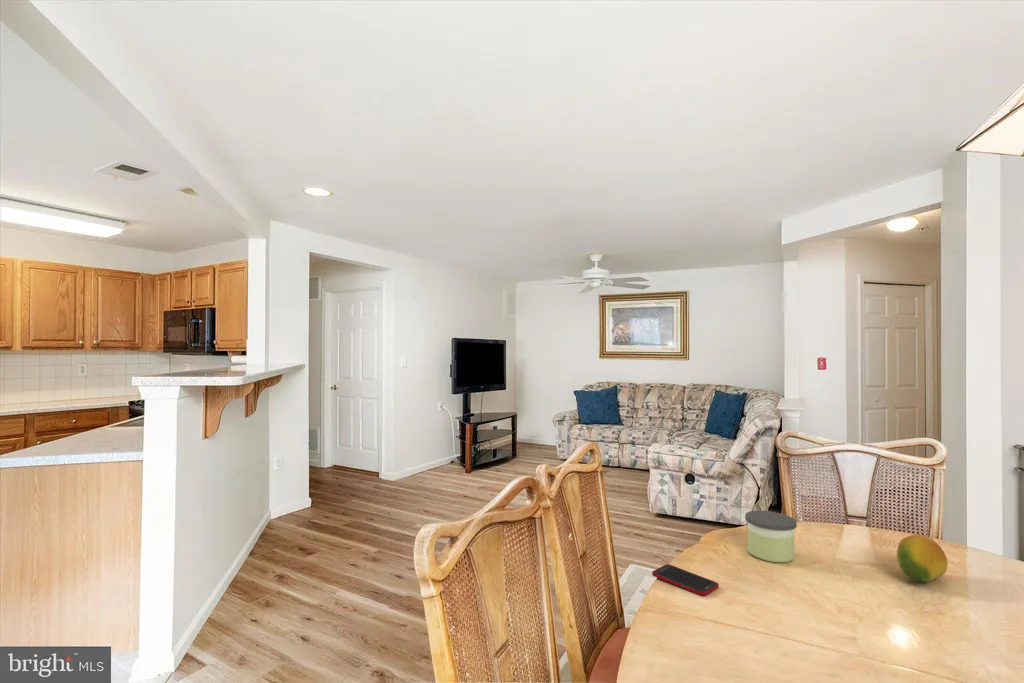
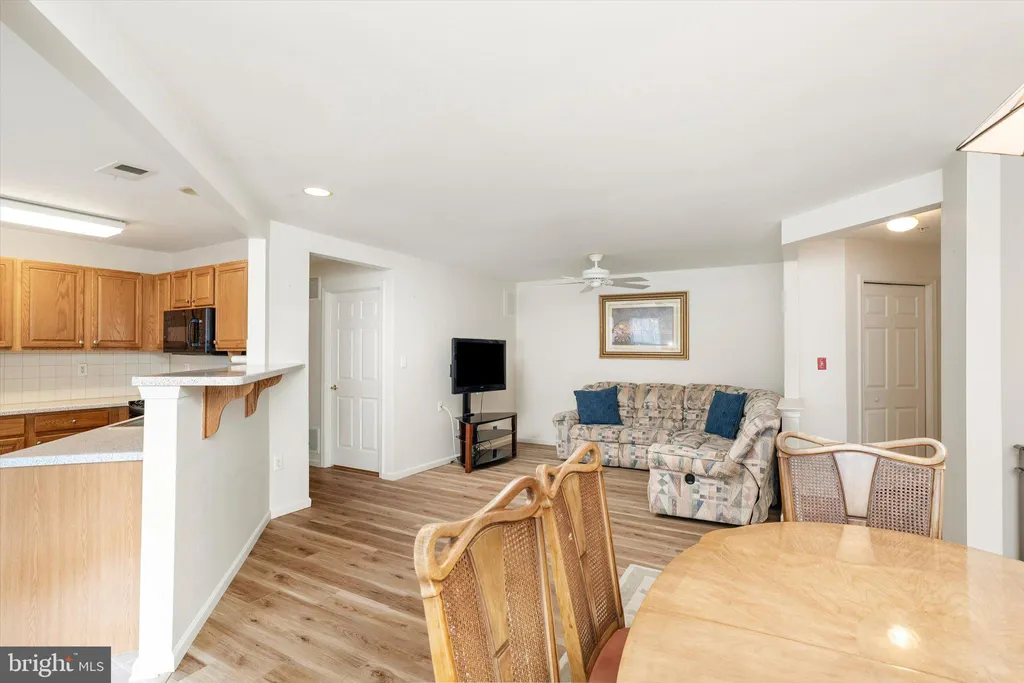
- cell phone (684, 579)
- candle (770, 536)
- fruit (919, 558)
